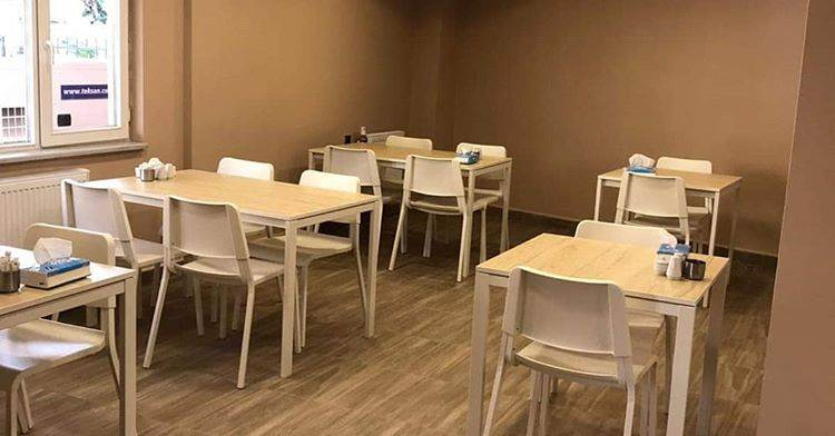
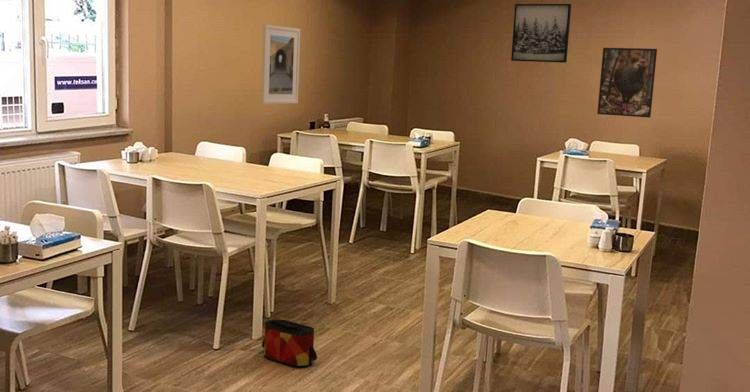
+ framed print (626, 82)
+ bag (288, 340)
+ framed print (281, 65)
+ wall art (540, 33)
